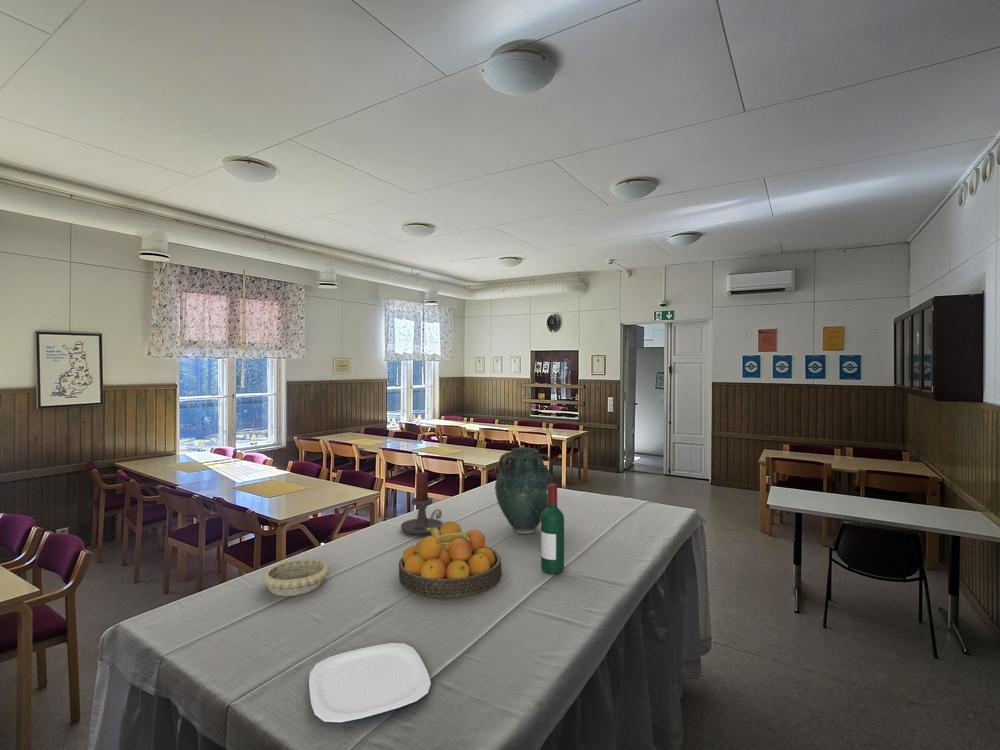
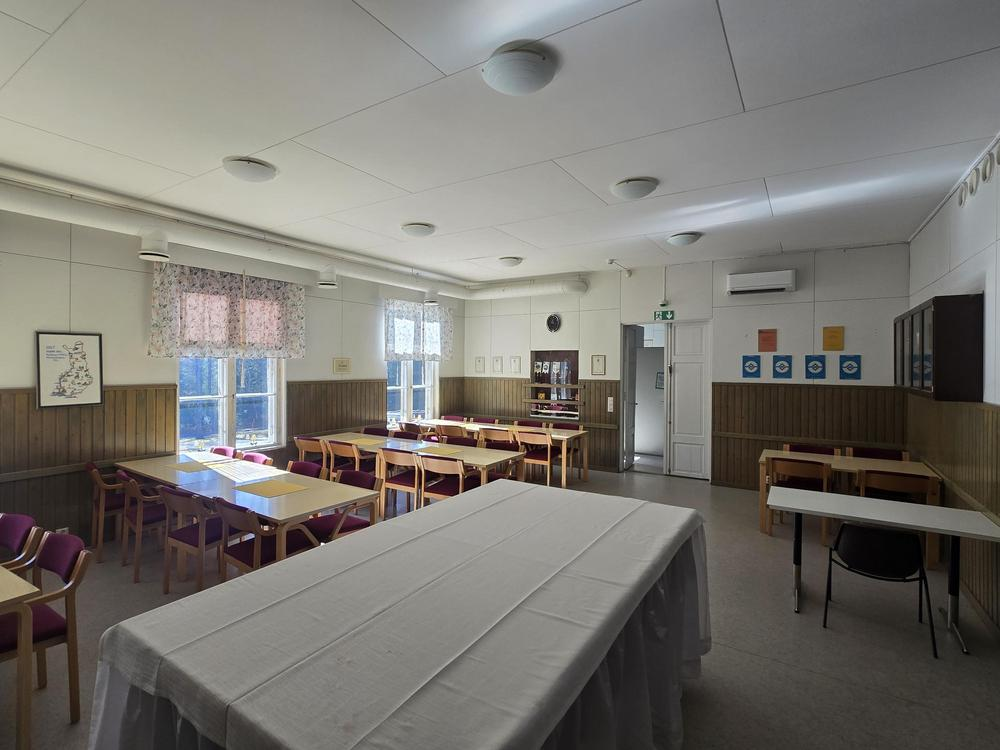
- vase (524, 490)
- plate (369, 680)
- fruit bowl (450, 552)
- decorative bowl (296, 576)
- wine bottle (552, 527)
- candle holder (425, 498)
